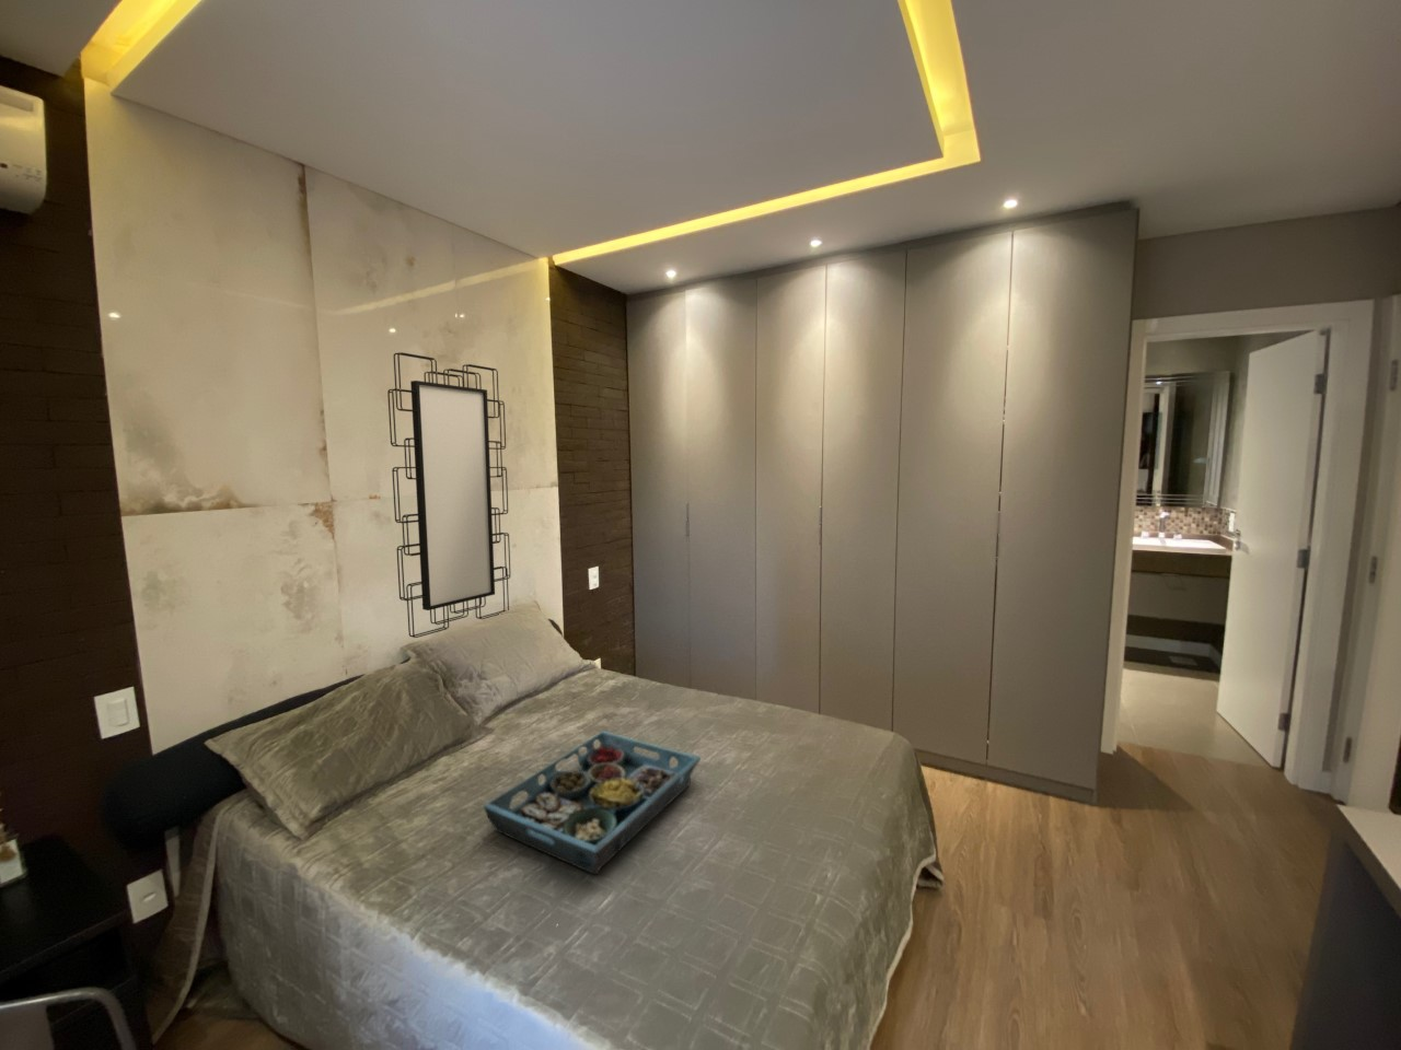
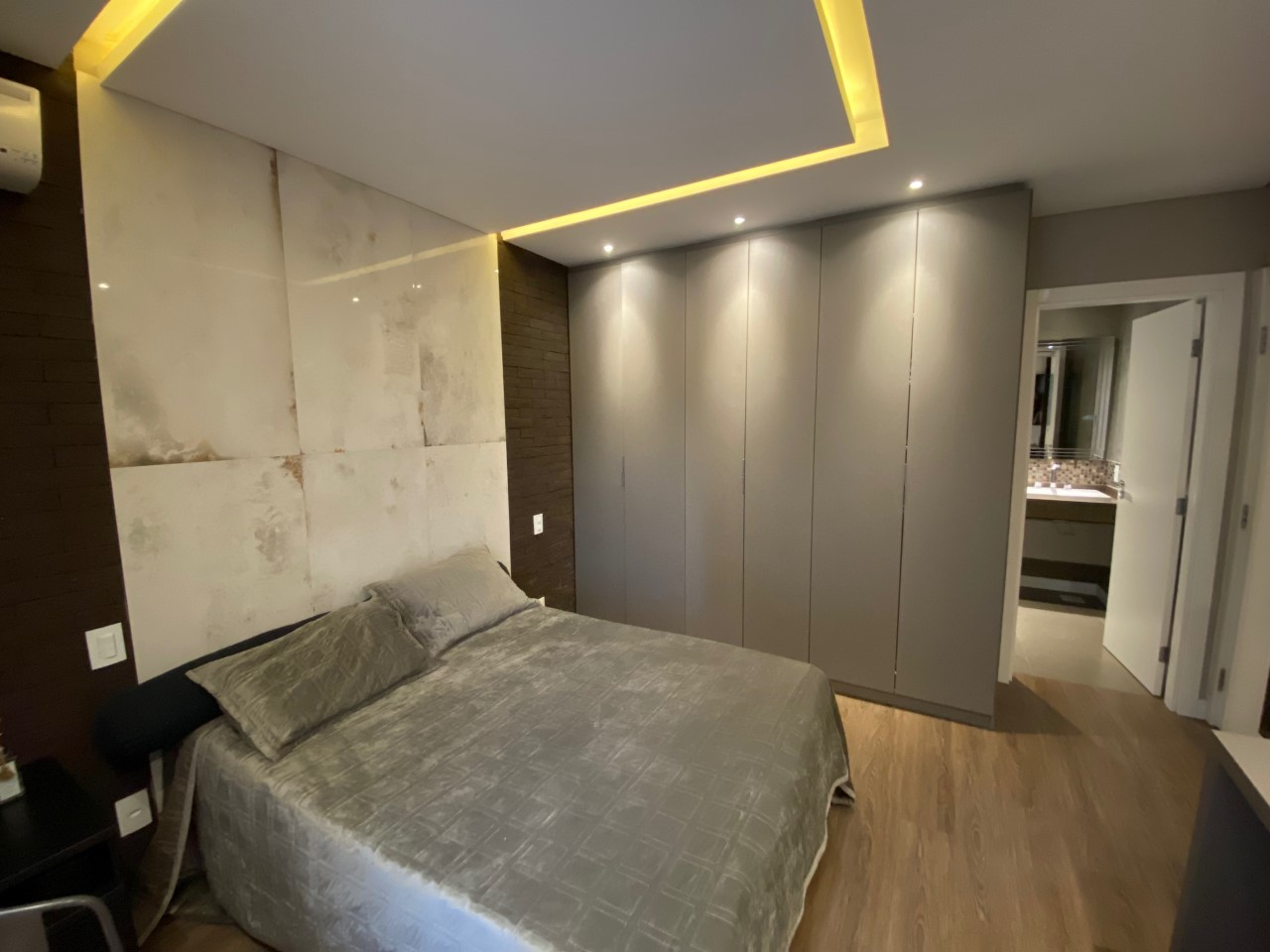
- mirror (456, 495)
- serving tray (601, 790)
